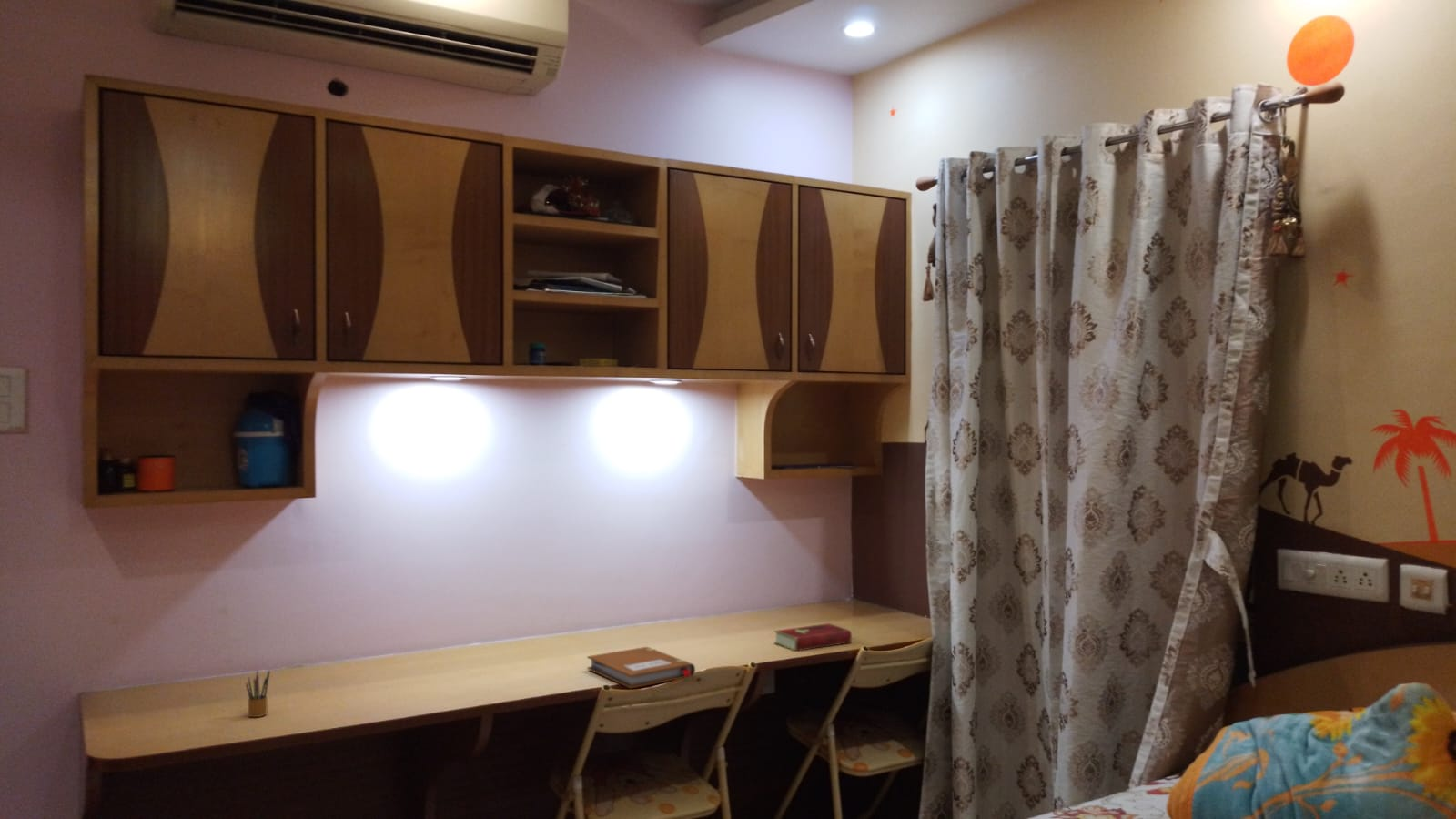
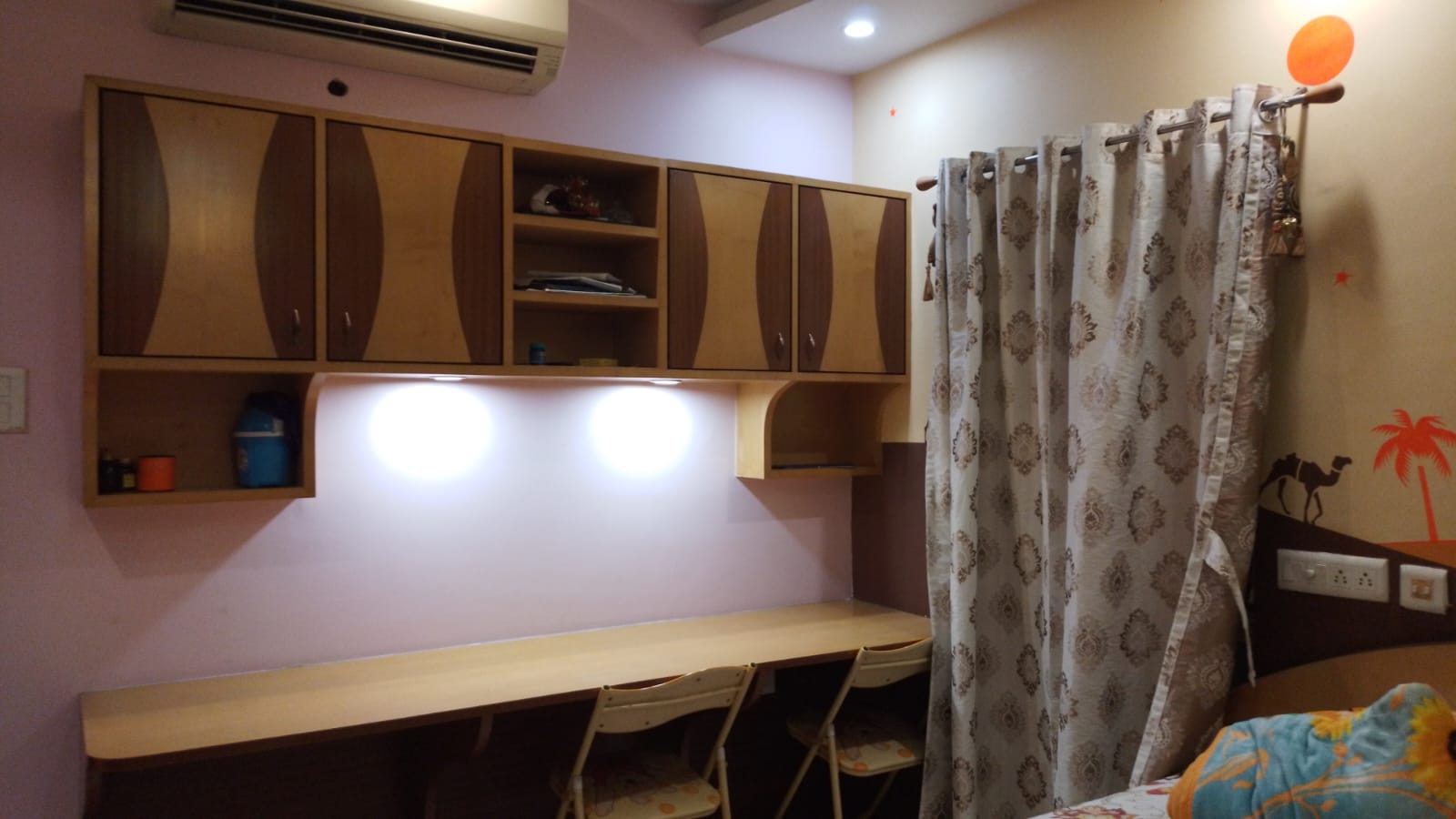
- notebook (642, 666)
- hardcover book (813, 636)
- pencil box (258, 693)
